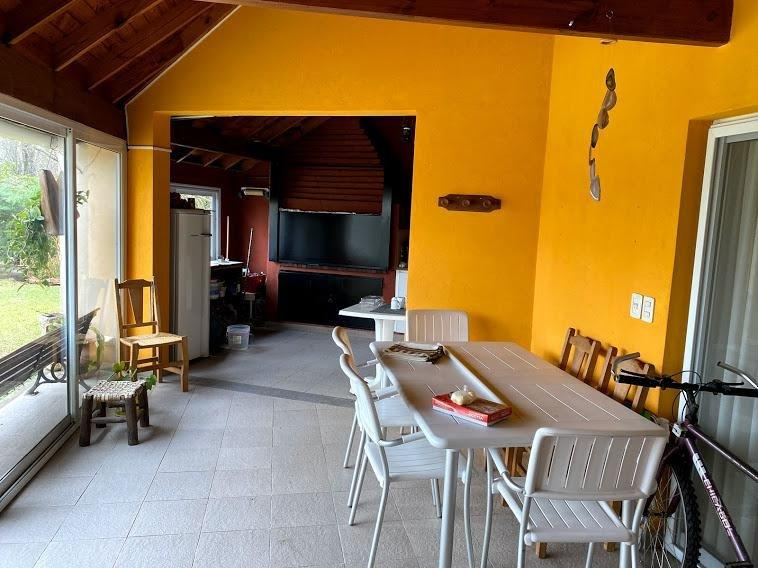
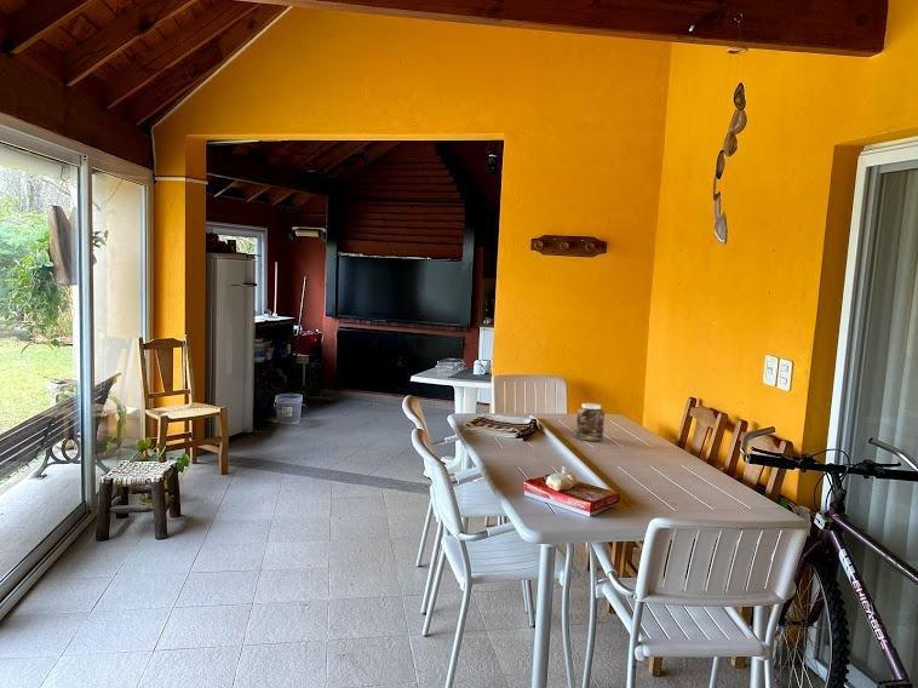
+ jar (590, 420)
